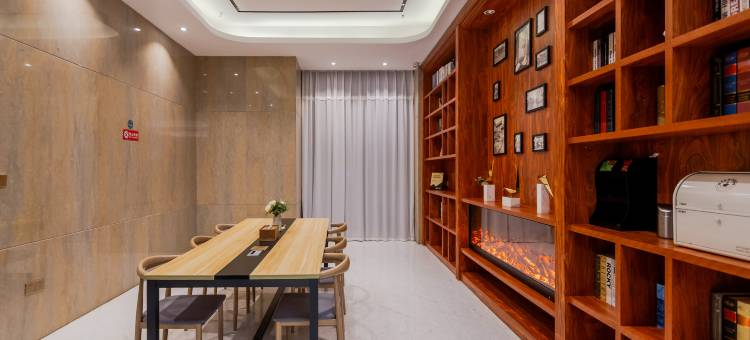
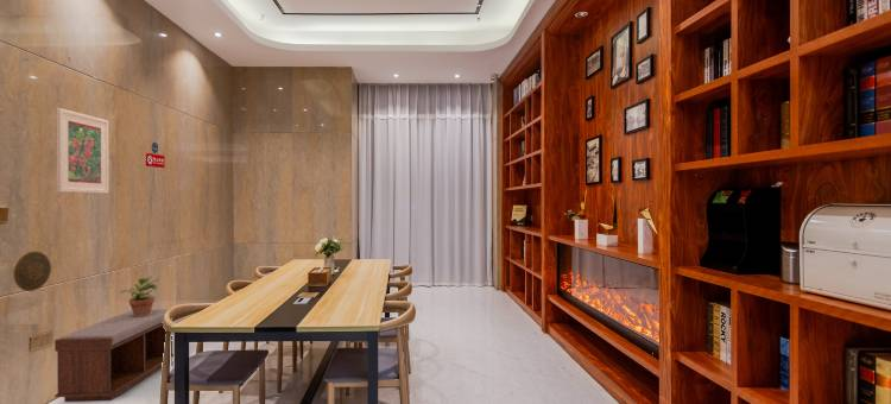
+ decorative plate (34, 271)
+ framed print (84, 153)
+ bench (122, 349)
+ potted plant (140, 295)
